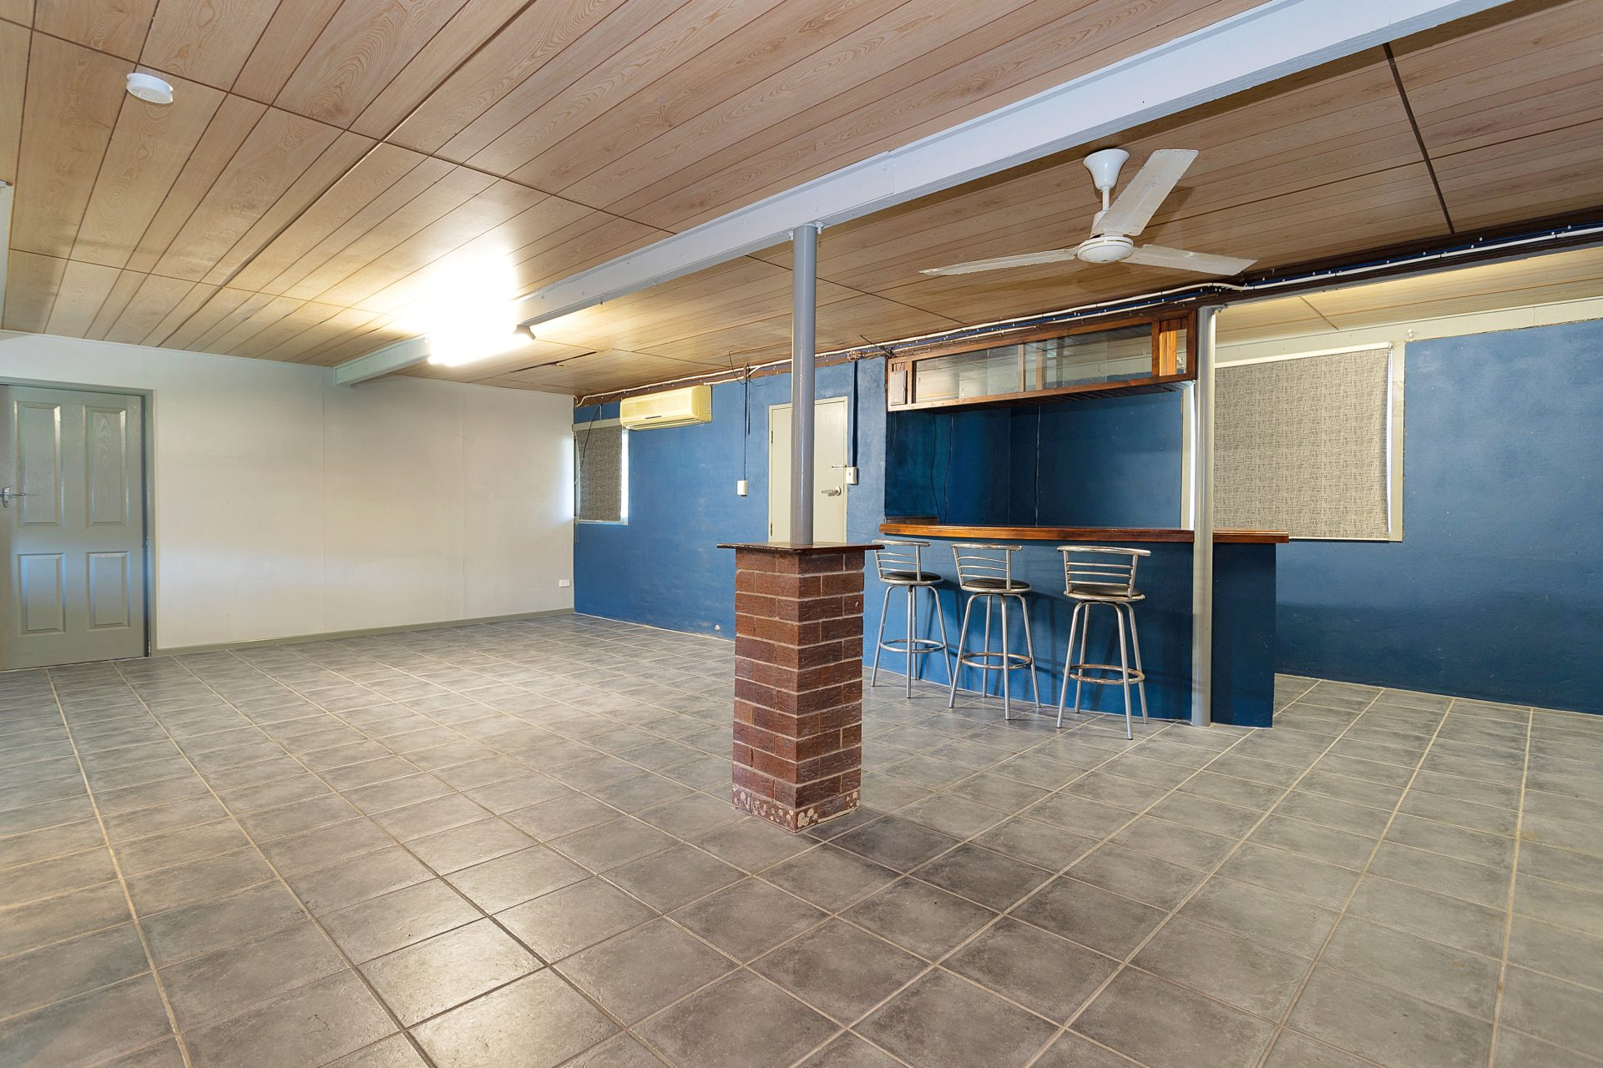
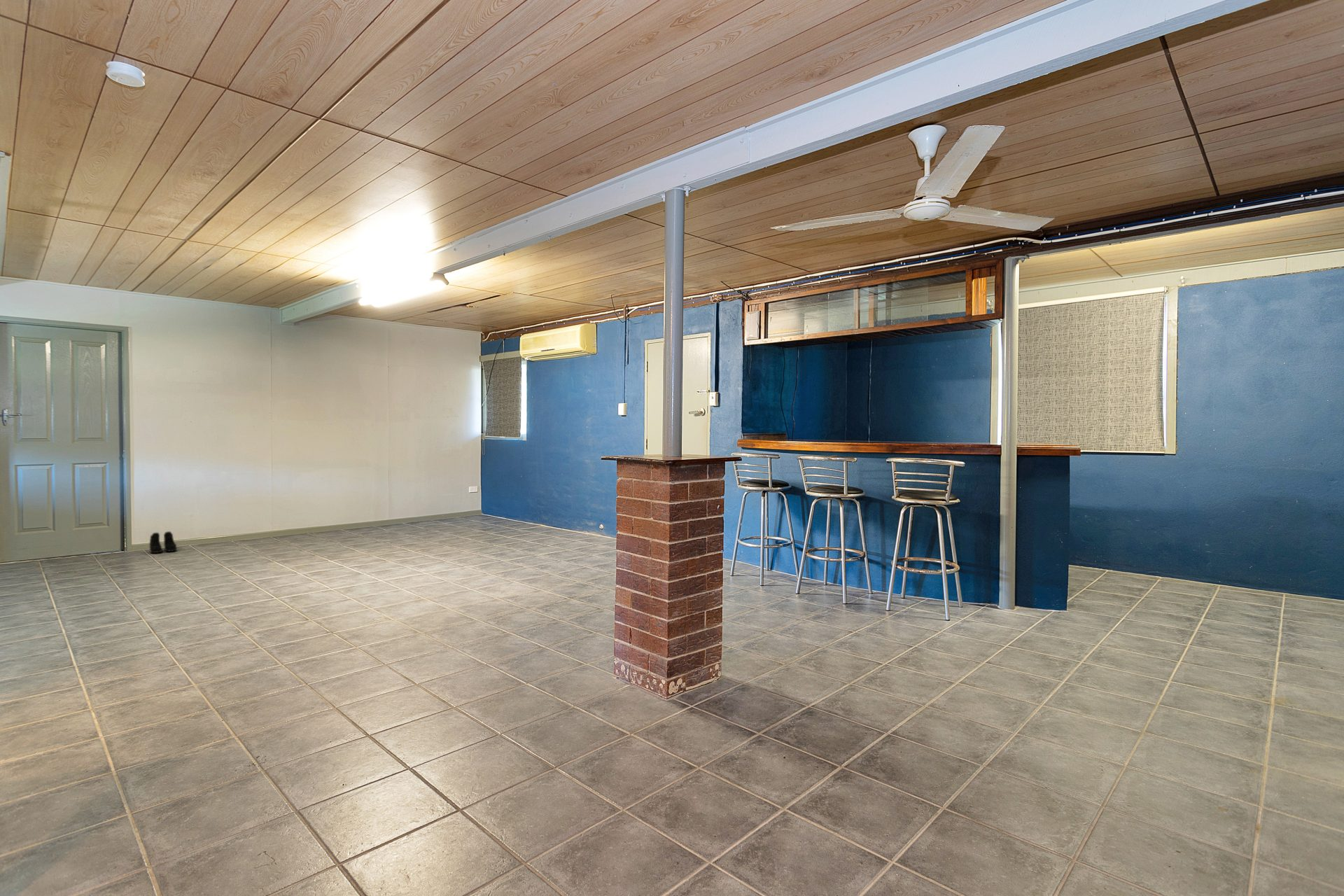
+ boots (164, 541)
